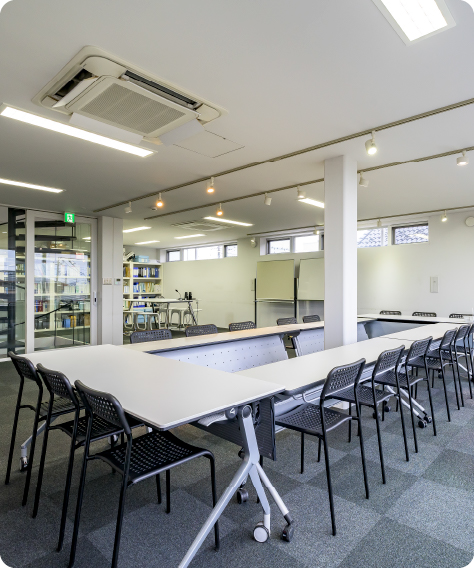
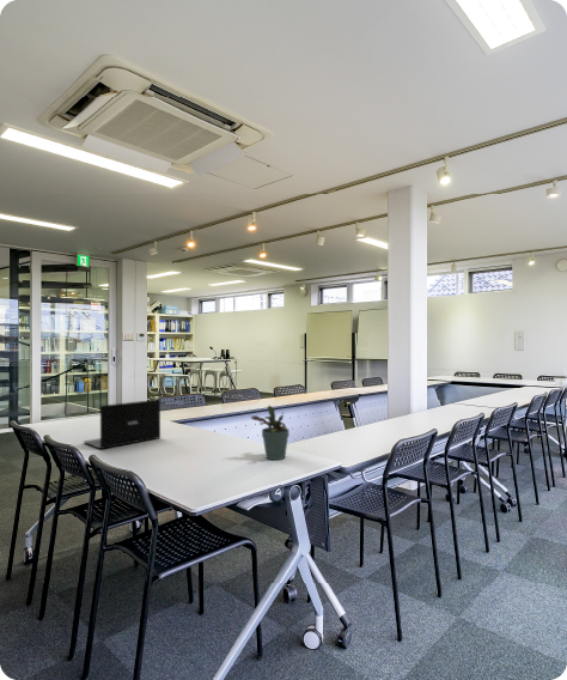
+ potted plant (270, 431)
+ laptop (122, 420)
